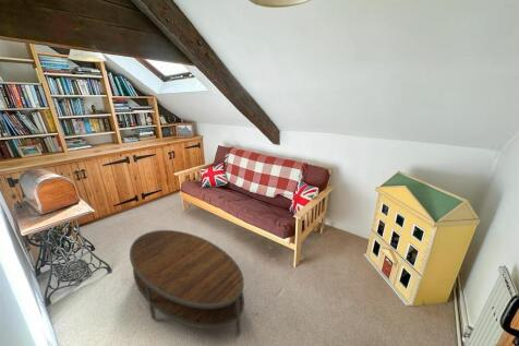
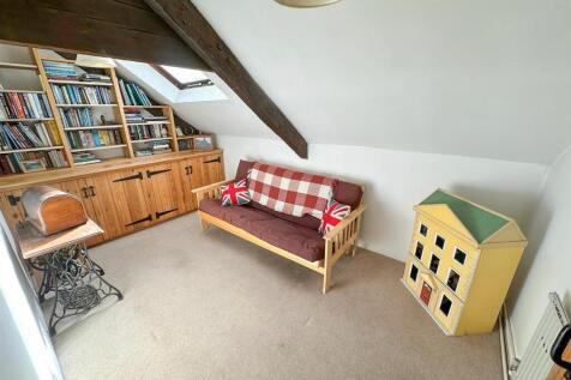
- coffee table (183, 276)
